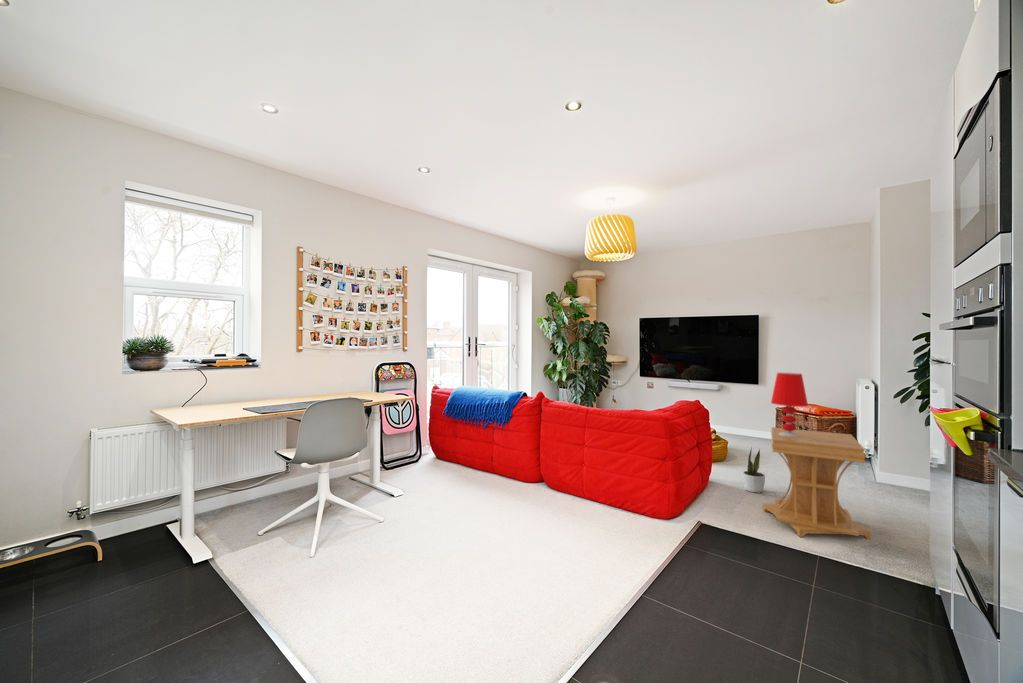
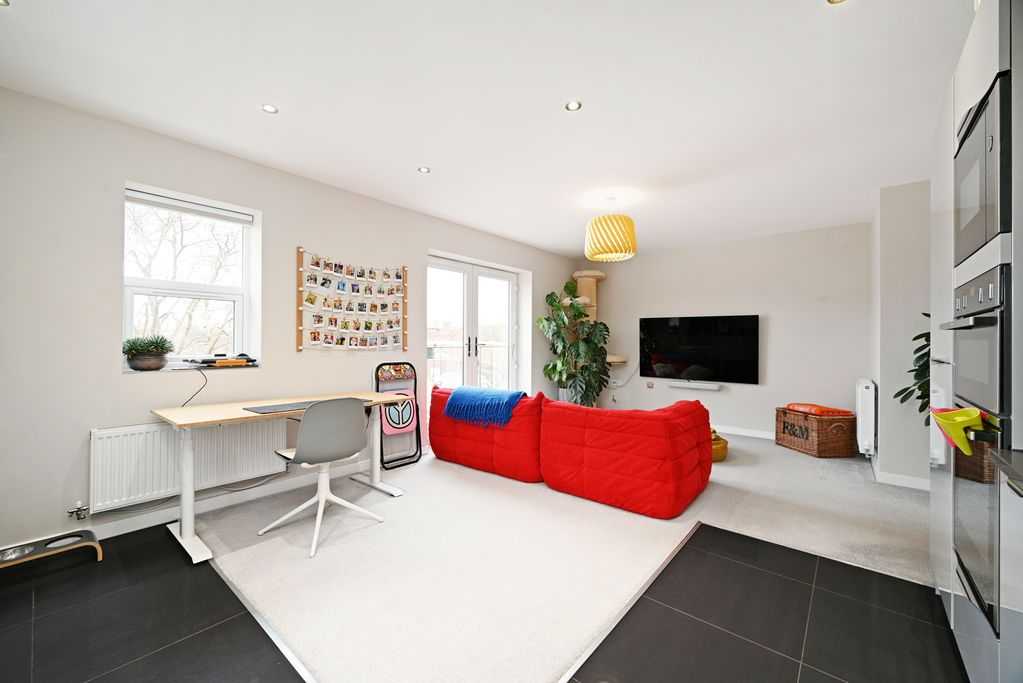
- potted plant (753, 468)
- side table (812, 480)
- table lamp (789, 403)
